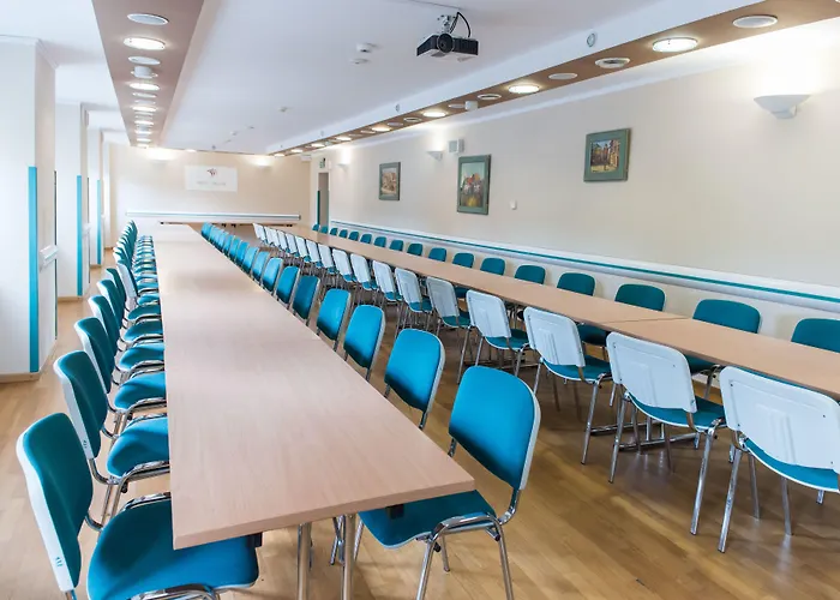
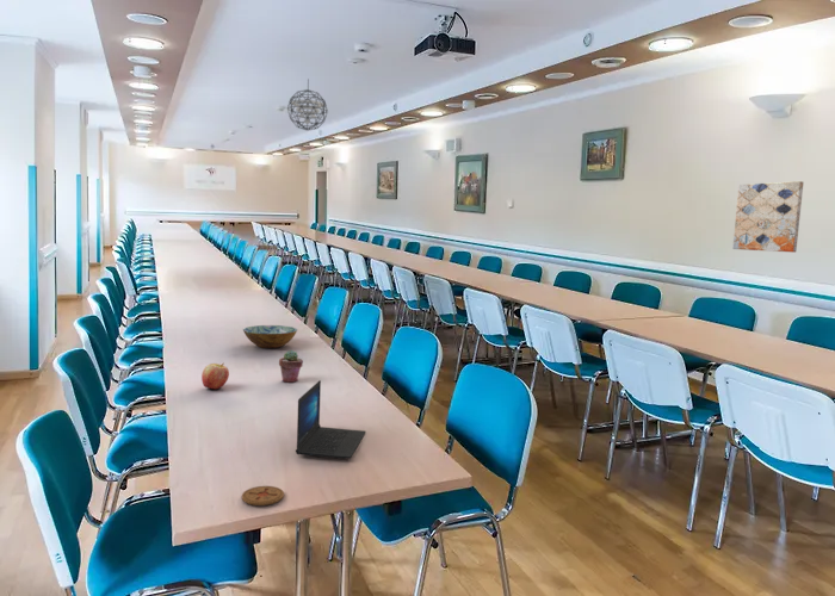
+ pendant light (307, 104)
+ bowl (270, 337)
+ wall art (766, 217)
+ apple (215, 375)
+ potted succulent (290, 365)
+ coaster (262, 495)
+ laptop (333, 428)
